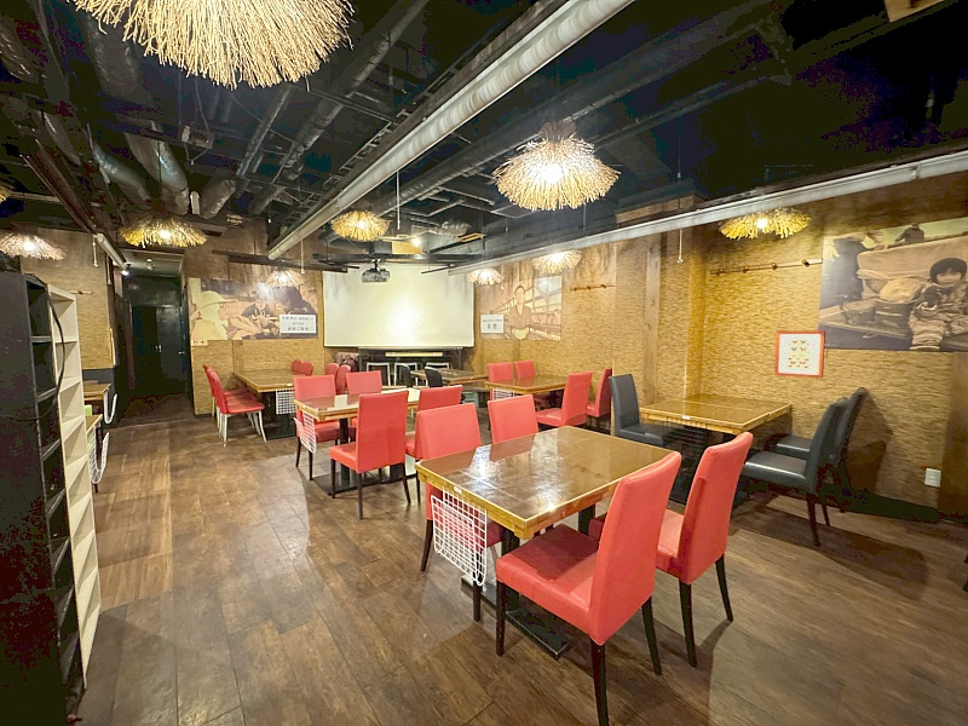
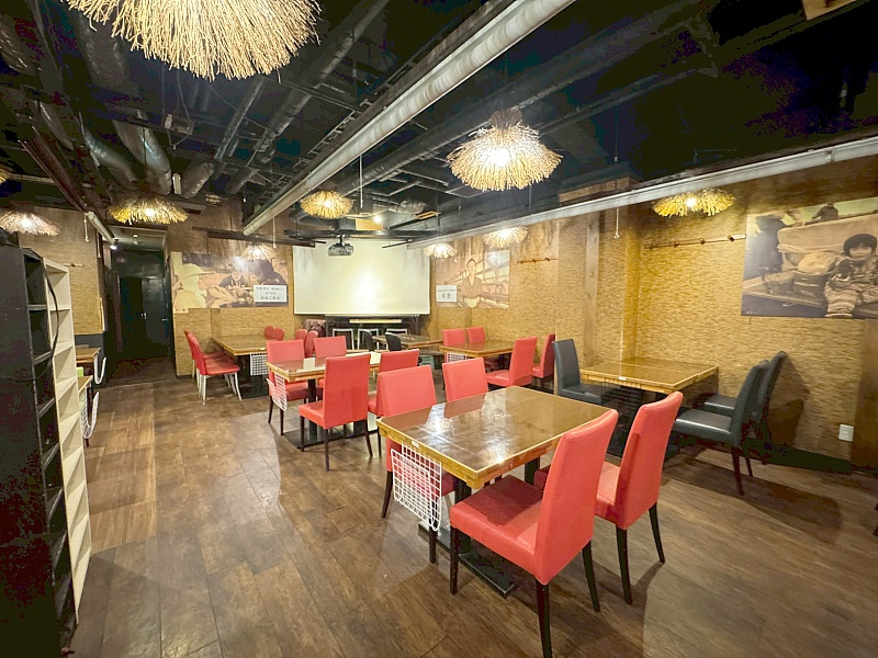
- wall art (799, 353)
